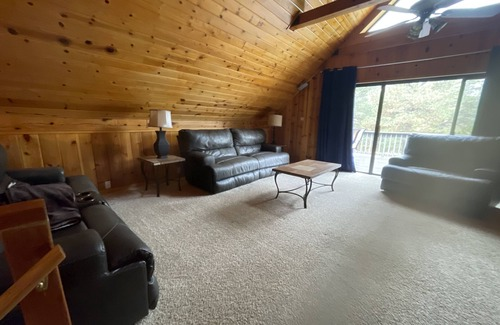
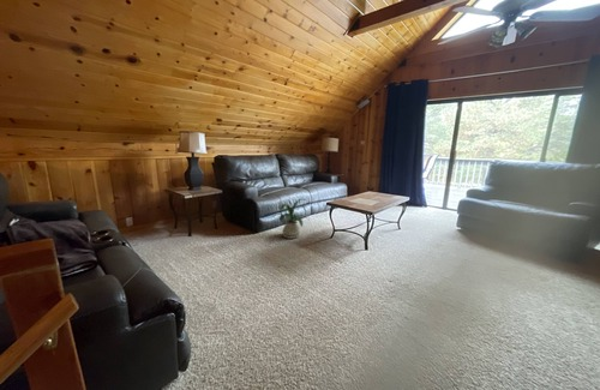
+ house plant (288, 216)
